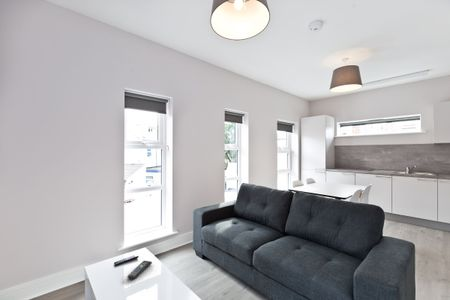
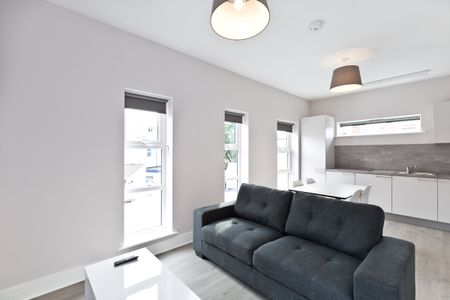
- remote control (140, 268)
